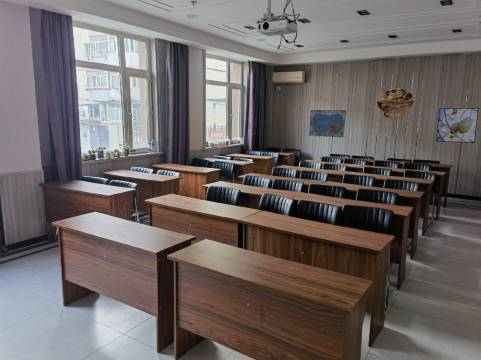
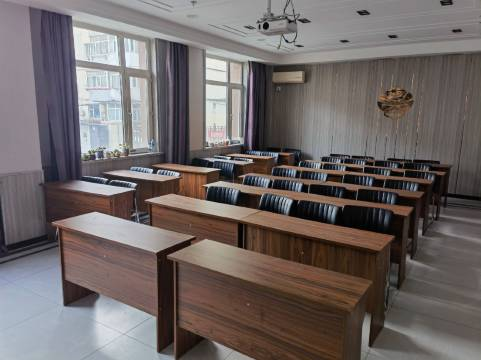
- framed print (456, 125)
- world map (327, 123)
